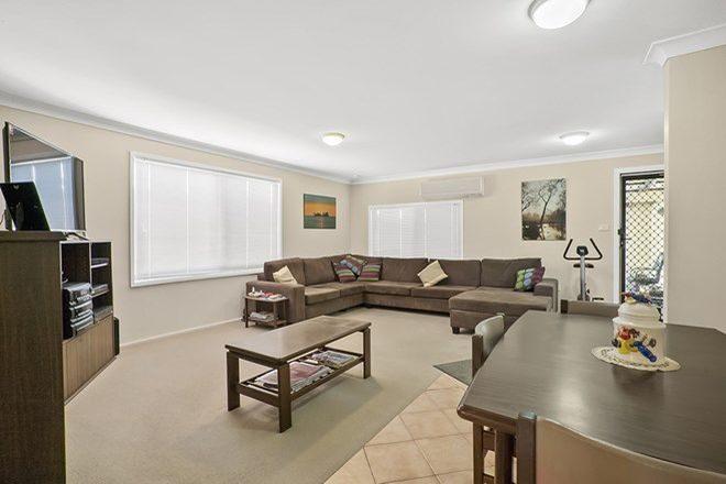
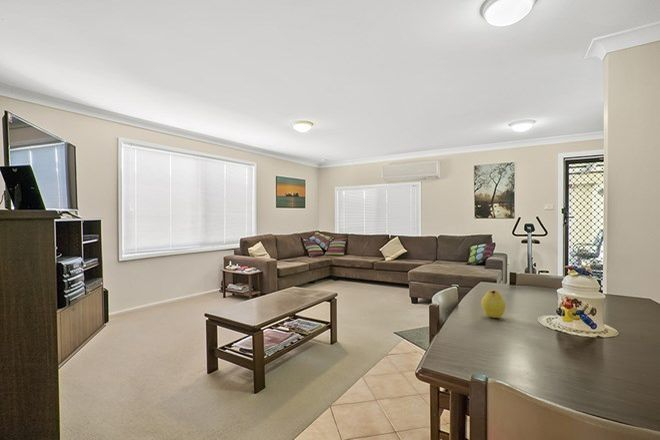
+ fruit (493, 303)
